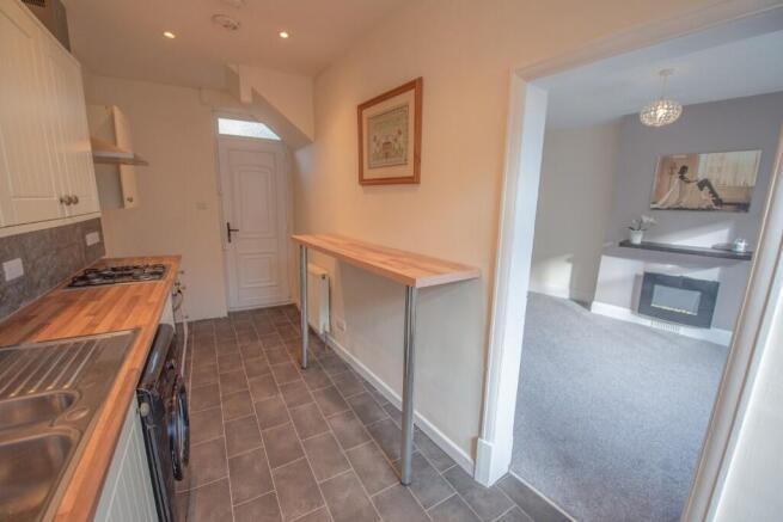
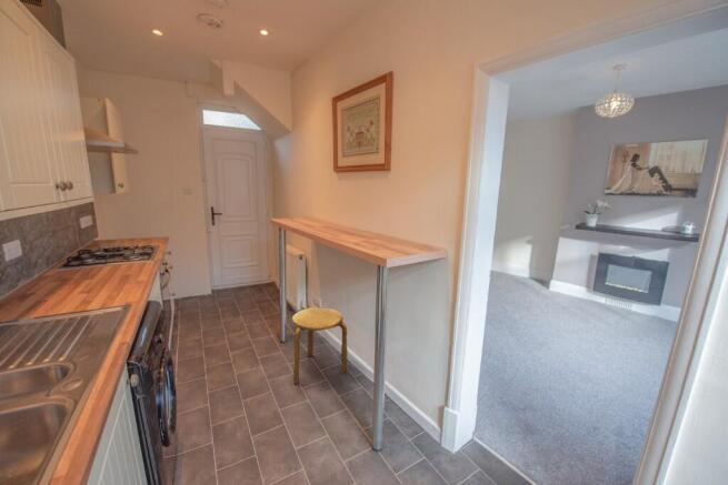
+ stool (312, 342)
